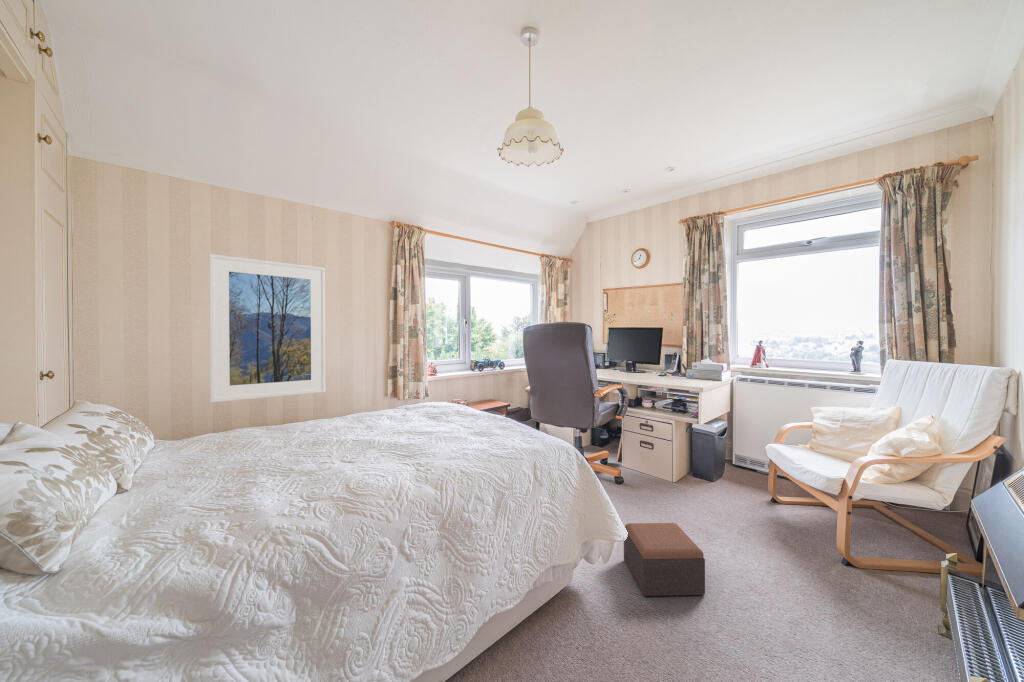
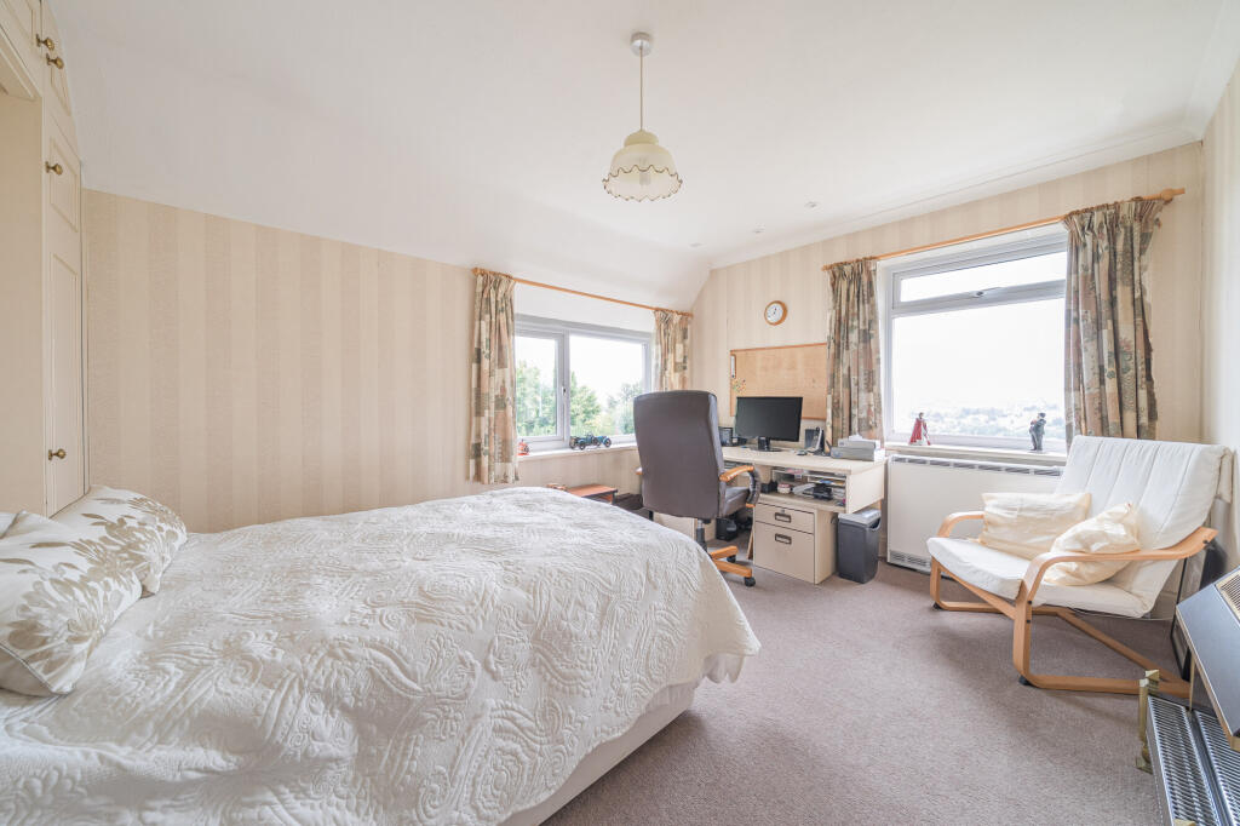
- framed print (272, 329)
- footstool (661, 555)
